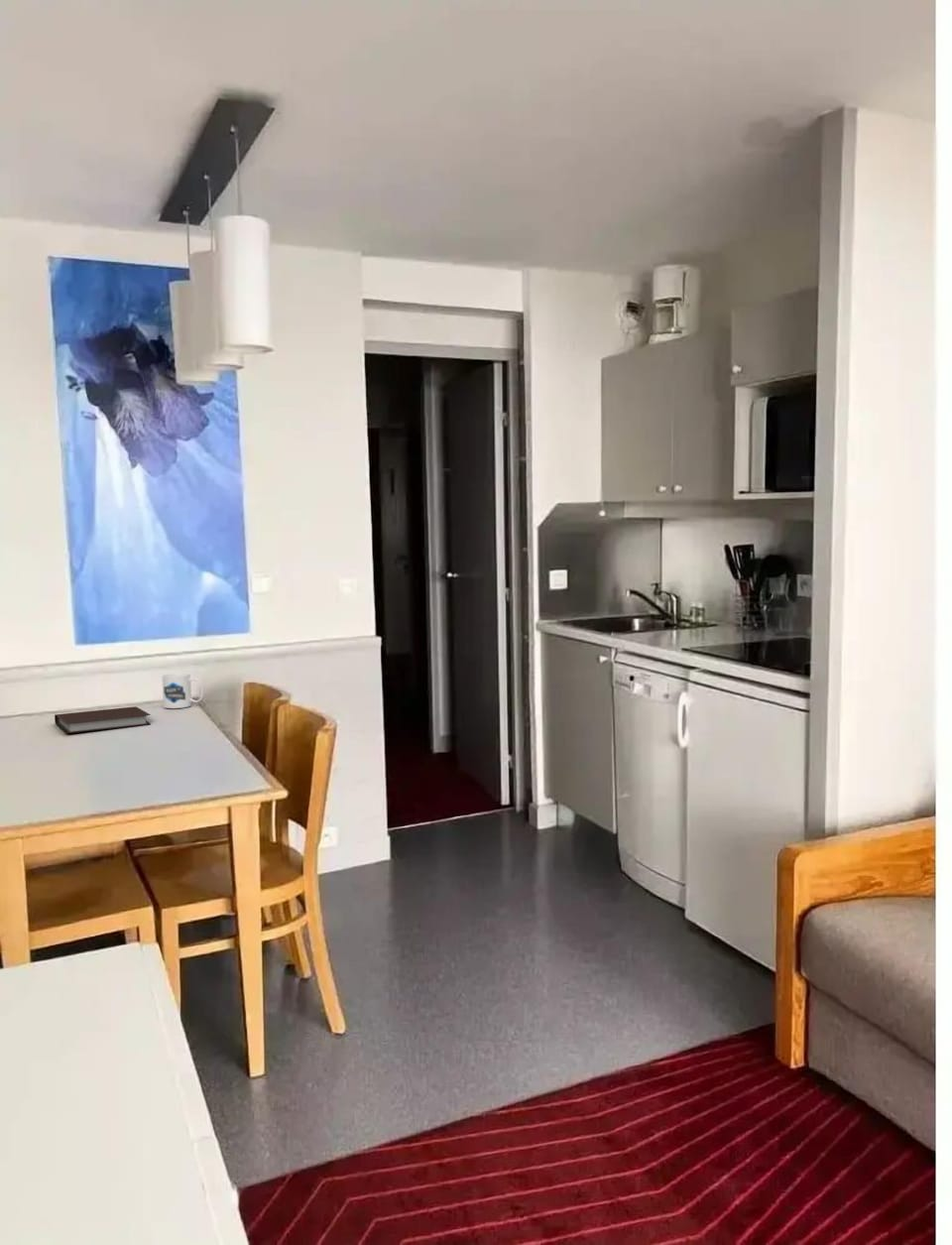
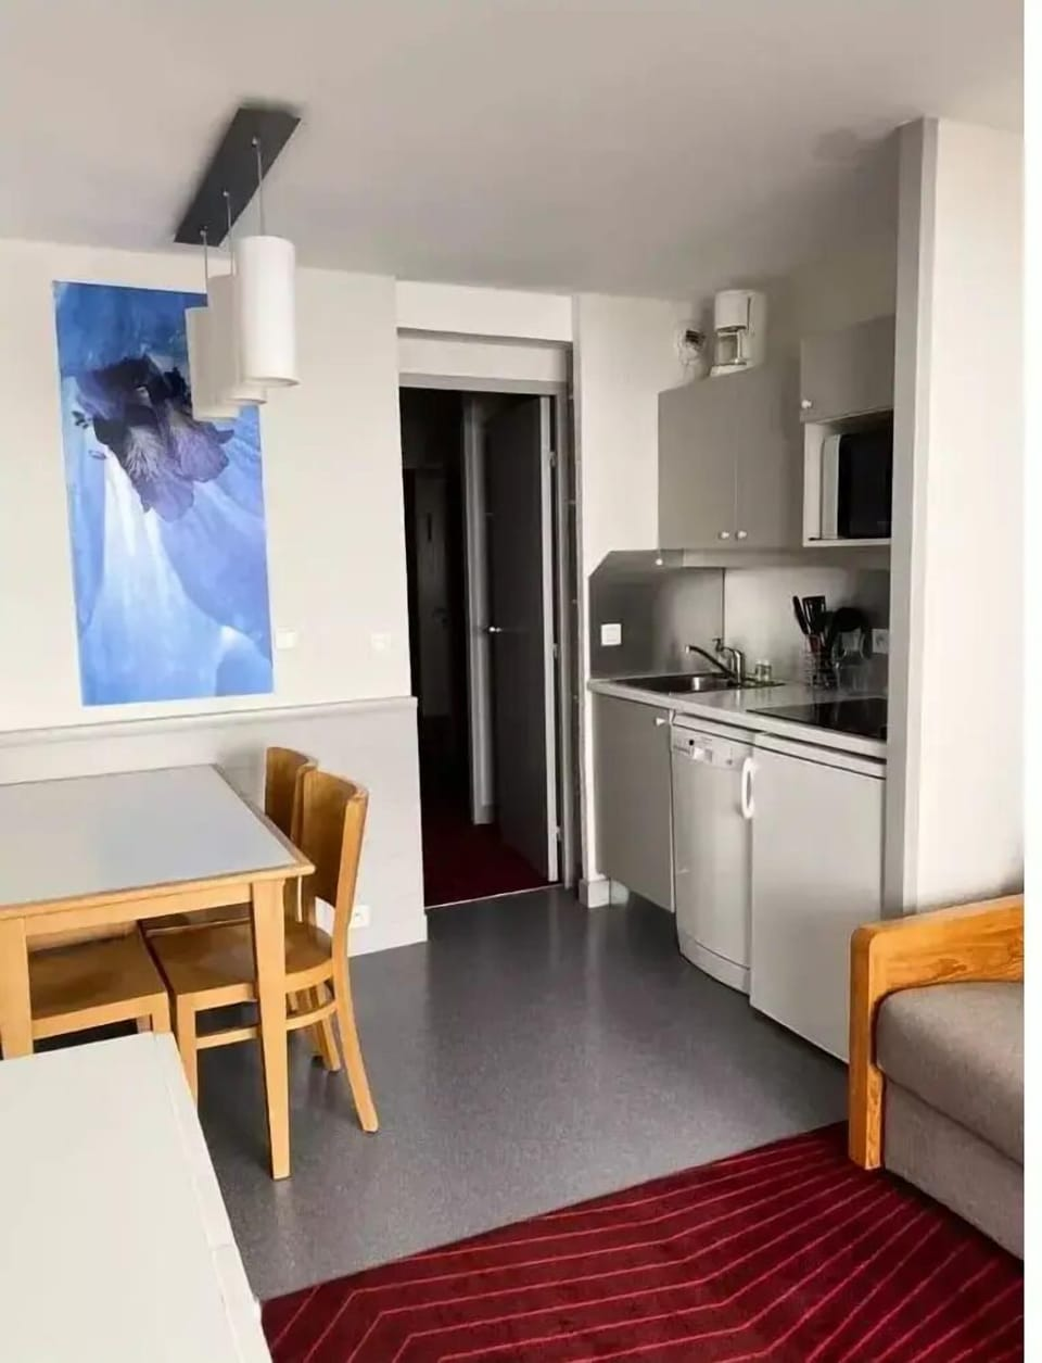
- mug (180, 690)
- notebook (102, 718)
